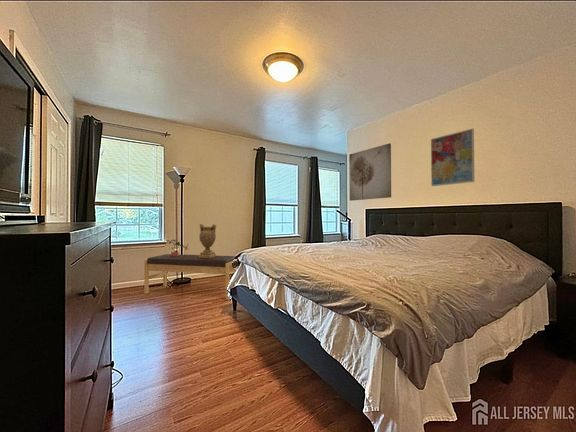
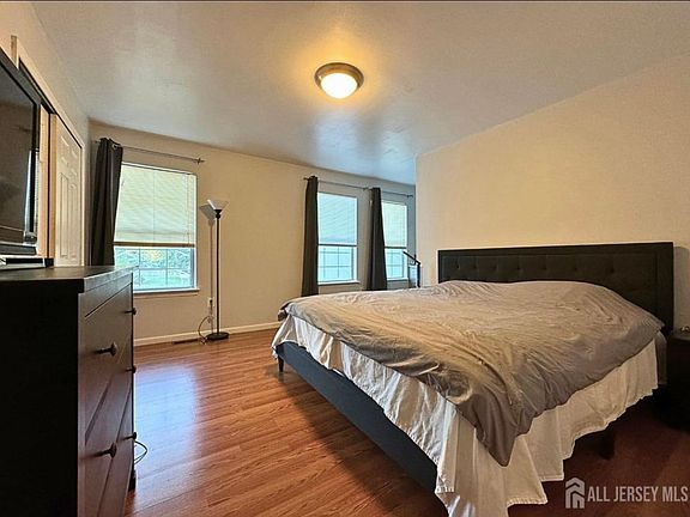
- decorative urn (207, 240)
- wall art (368, 174)
- wall art (451, 159)
- bench (193, 272)
- potted plant (178, 245)
